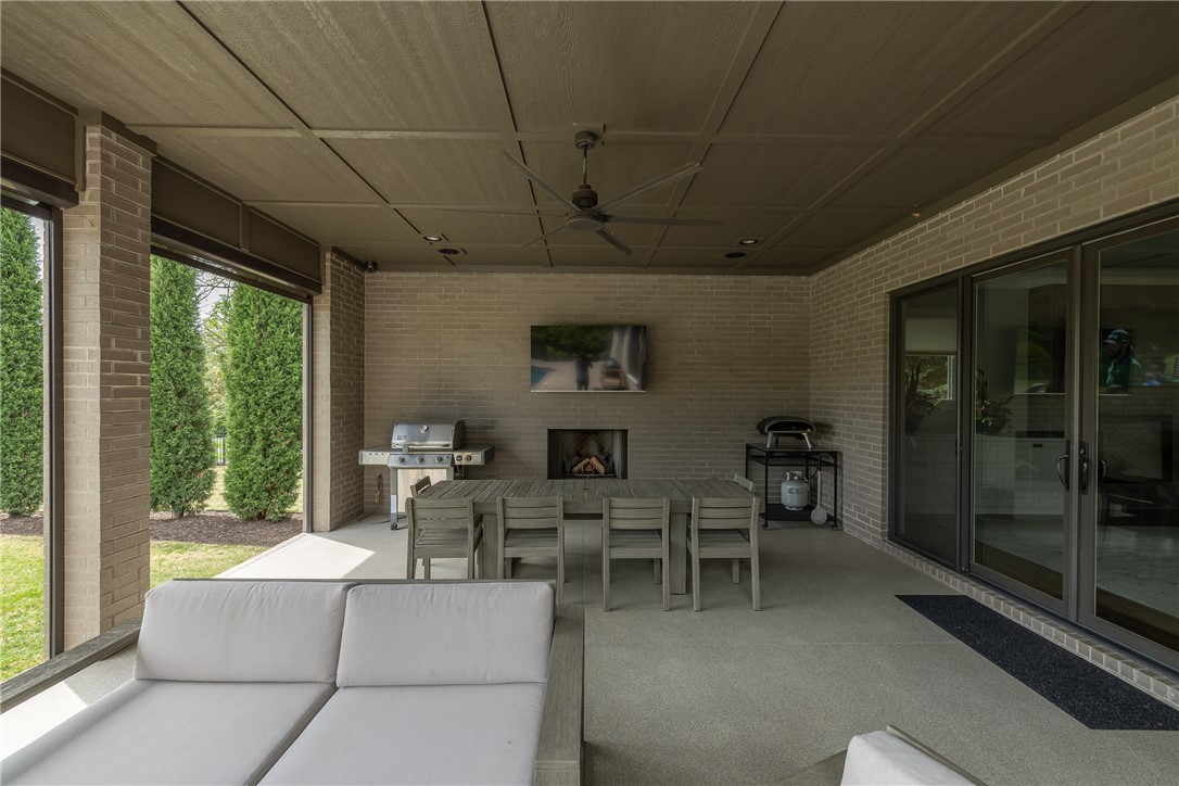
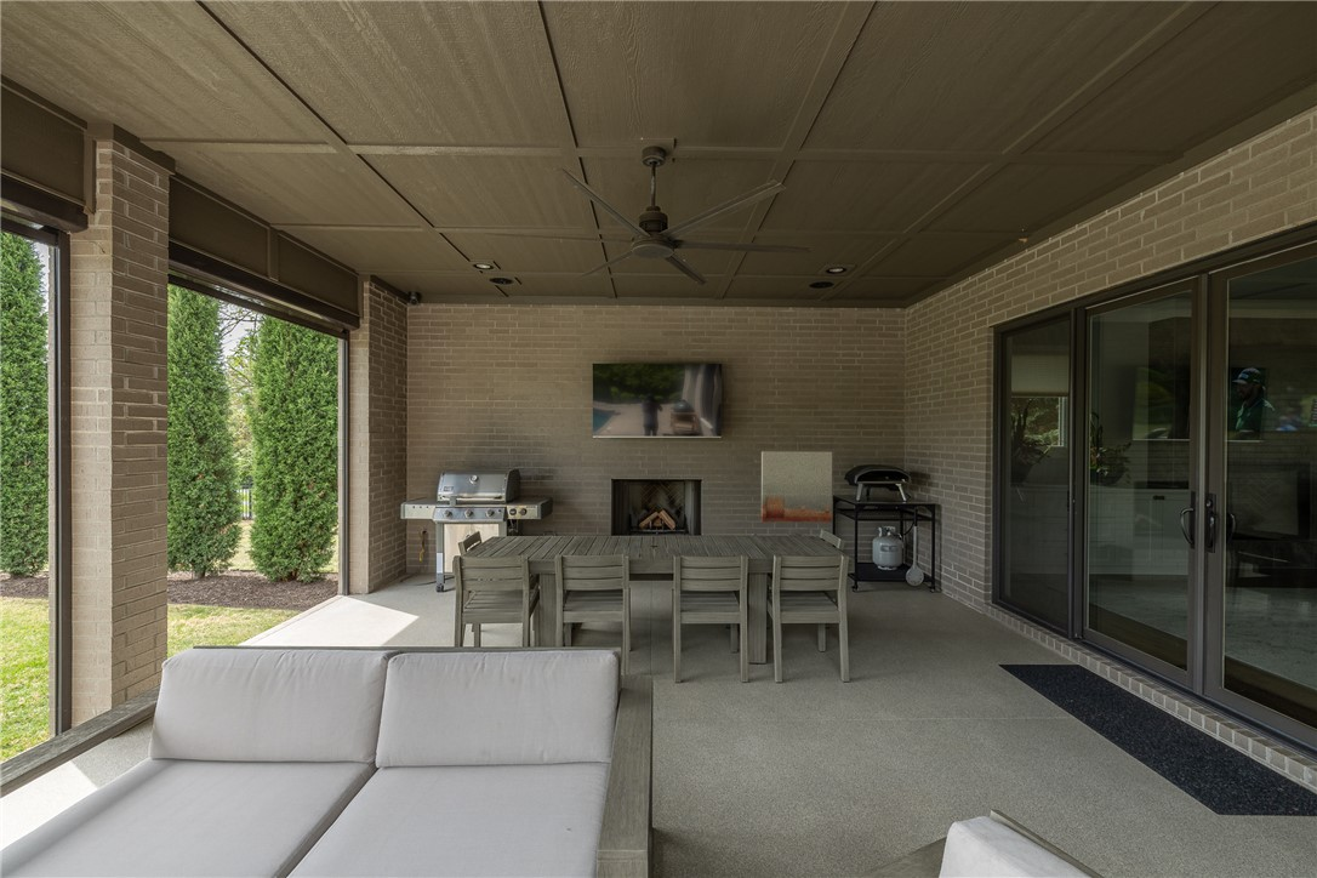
+ wall art (796, 486)
